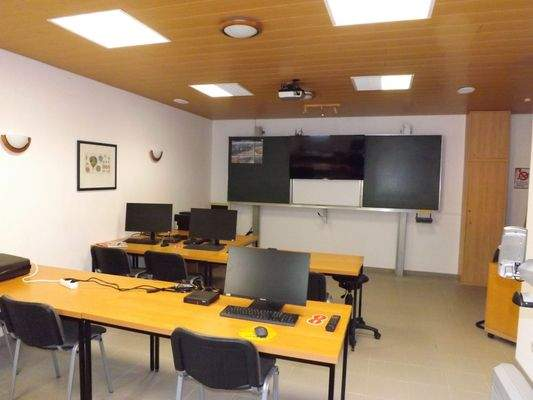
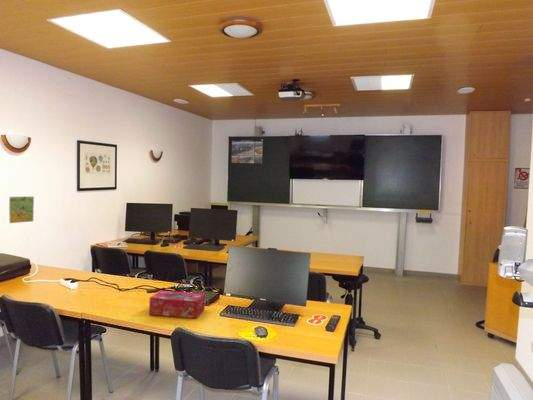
+ map (22, 209)
+ tissue box (177, 303)
